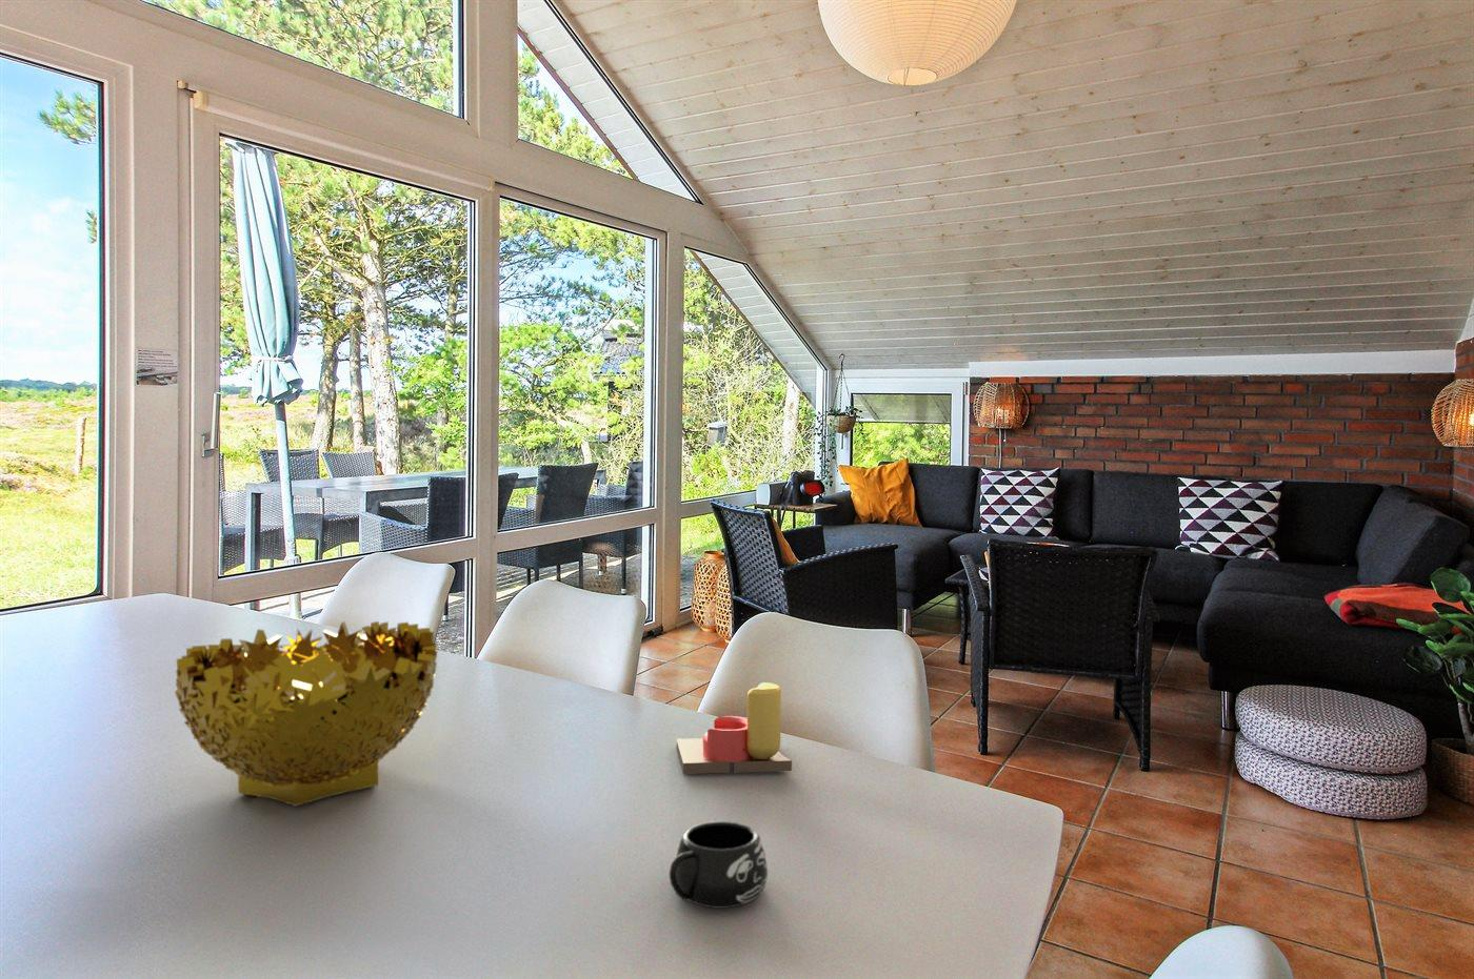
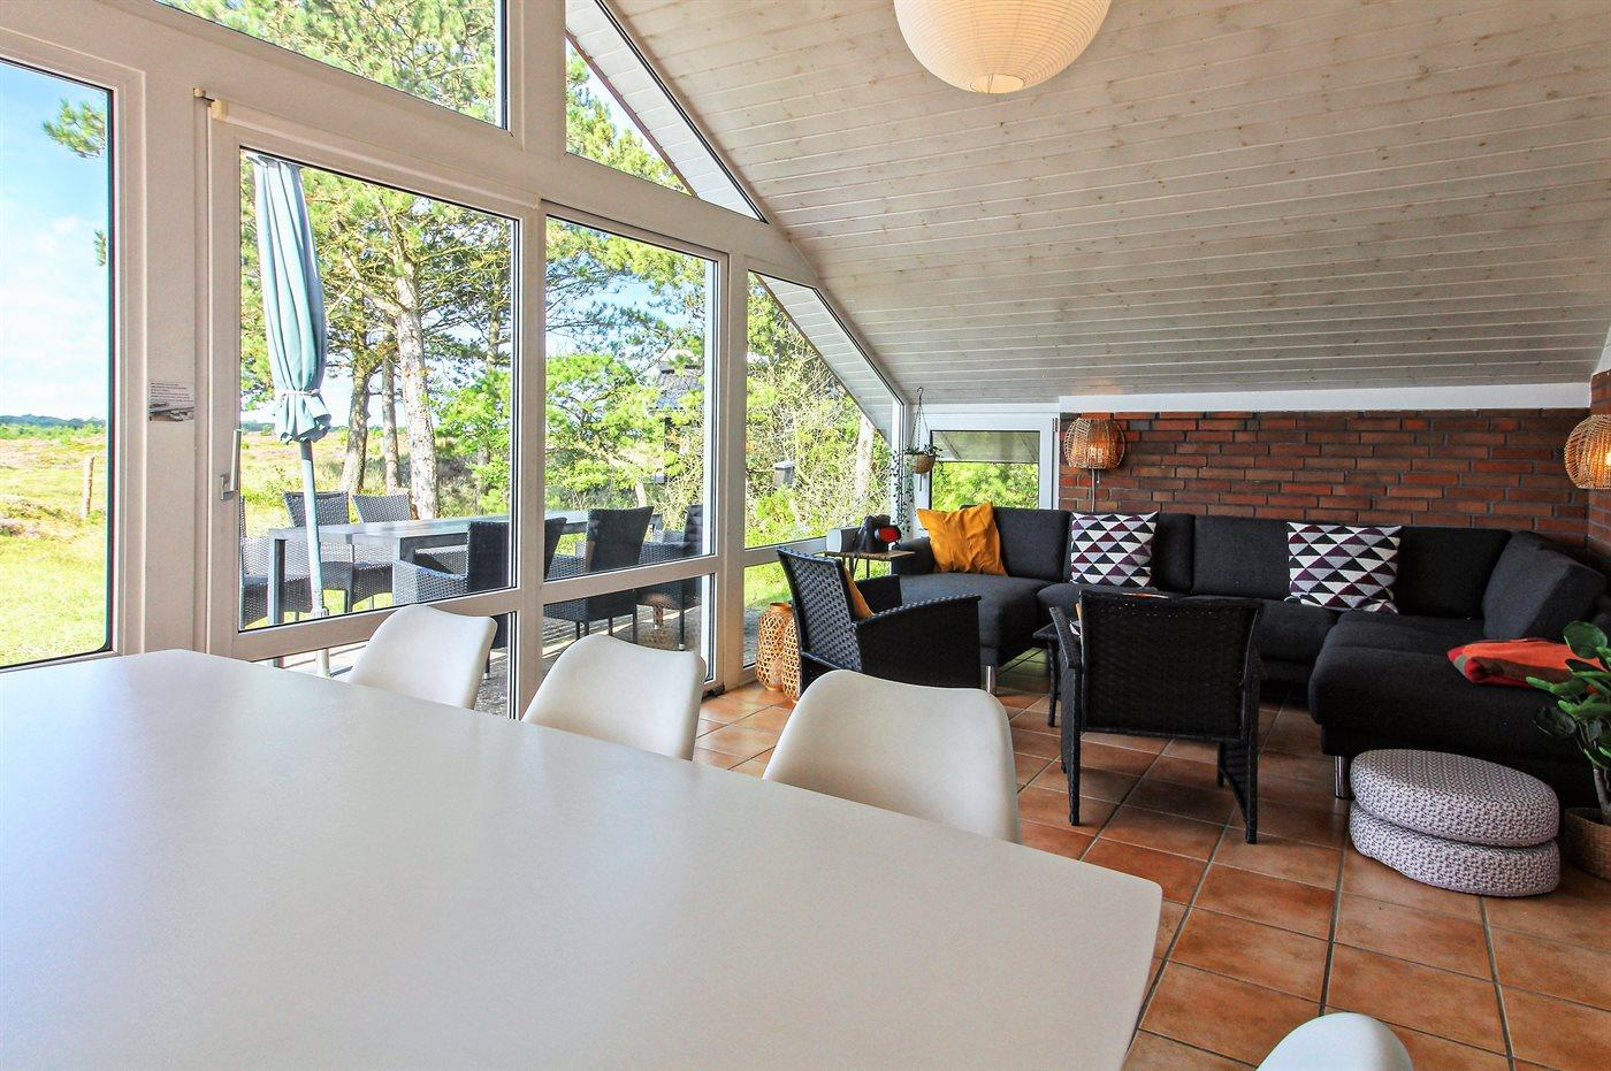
- mug (712, 866)
- decorative bowl (313, 710)
- candle (732, 719)
